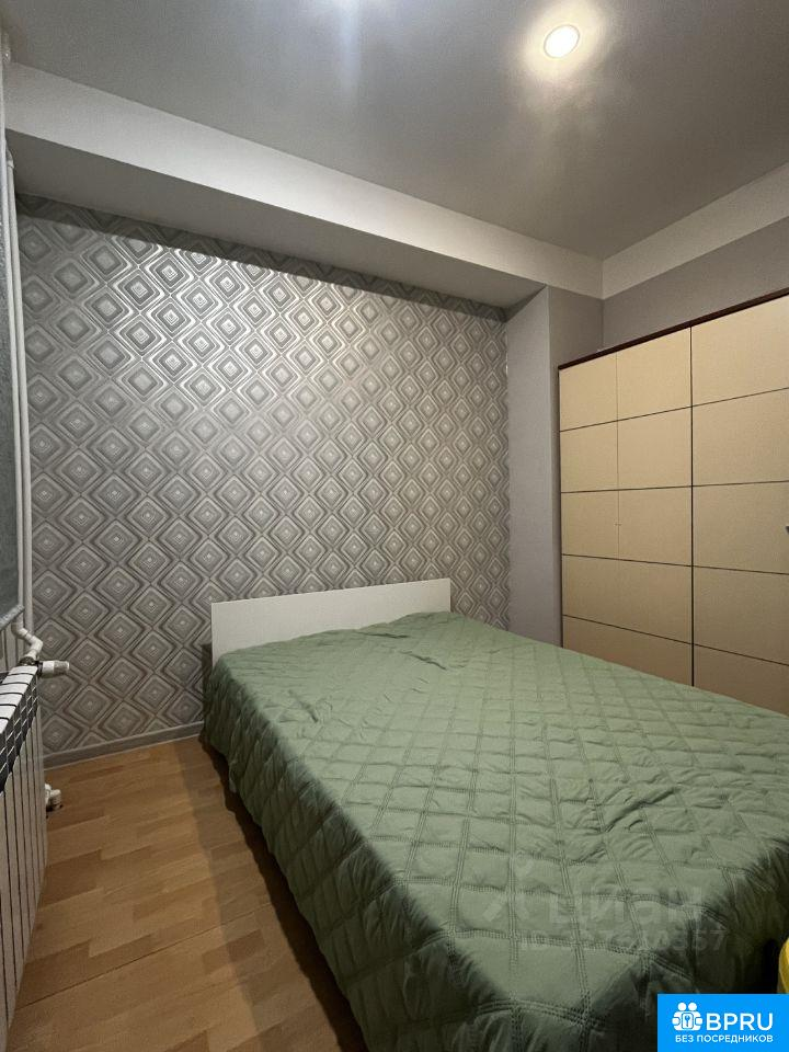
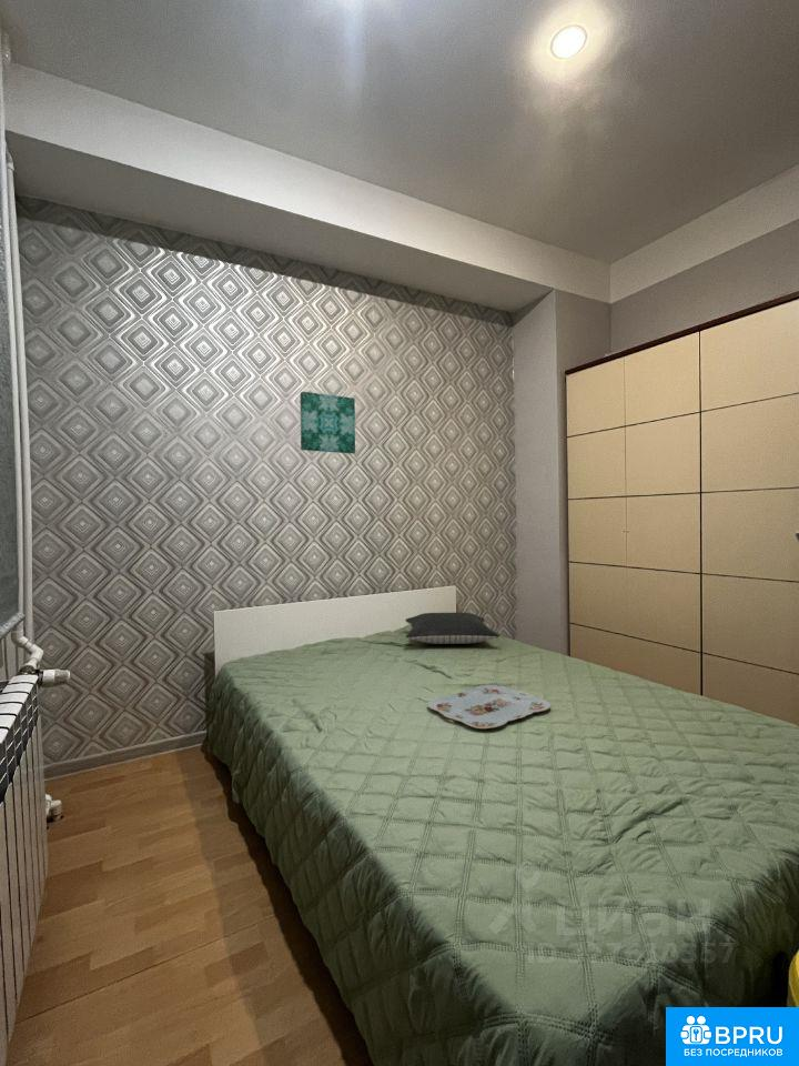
+ pillow (448, 627)
+ serving tray (488, 705)
+ wall art (327, 423)
